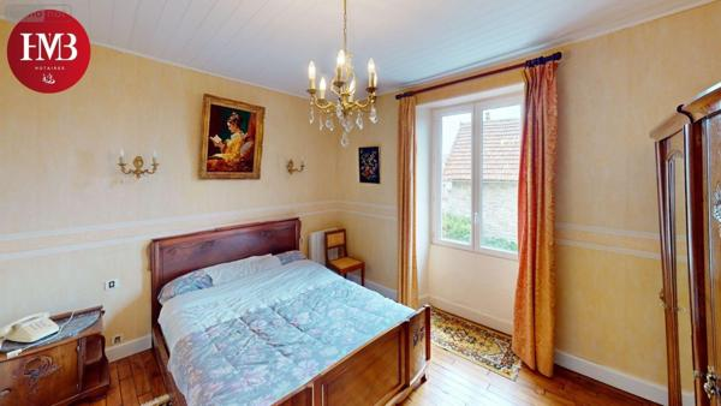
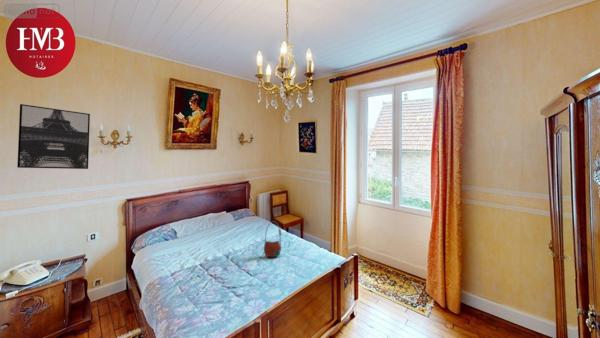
+ wall art (56, 138)
+ handbag (272, 242)
